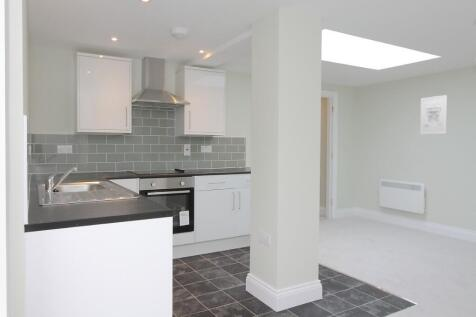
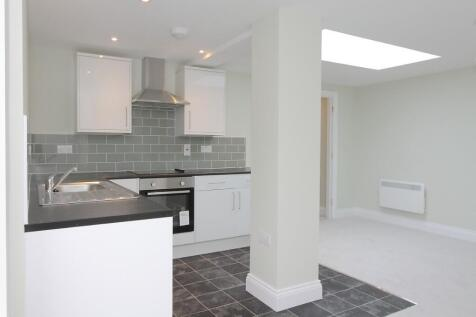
- wall art (433, 115)
